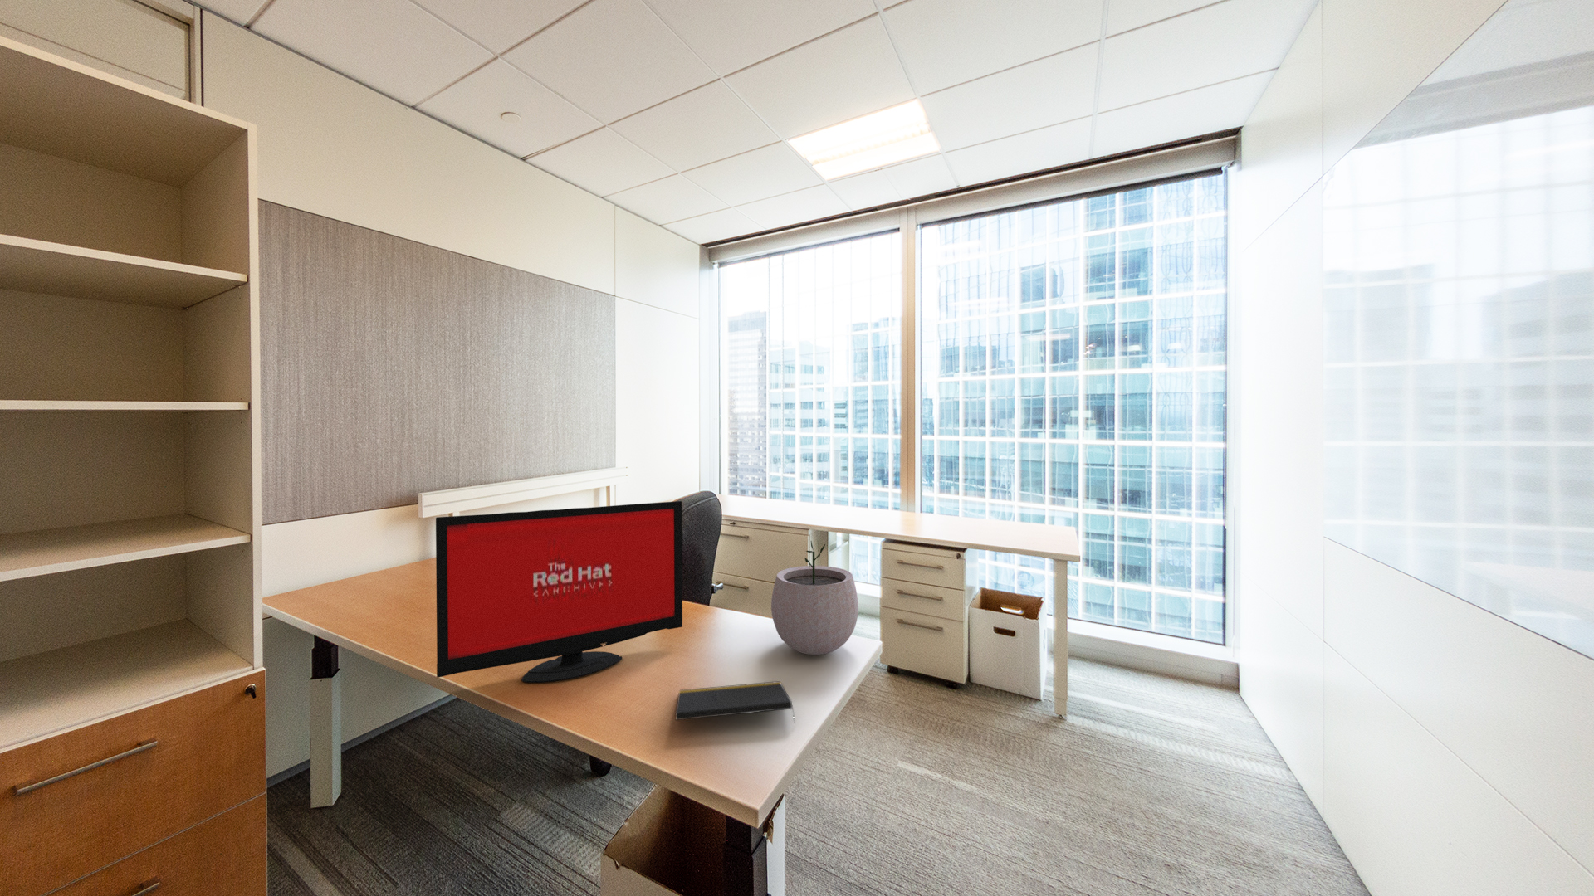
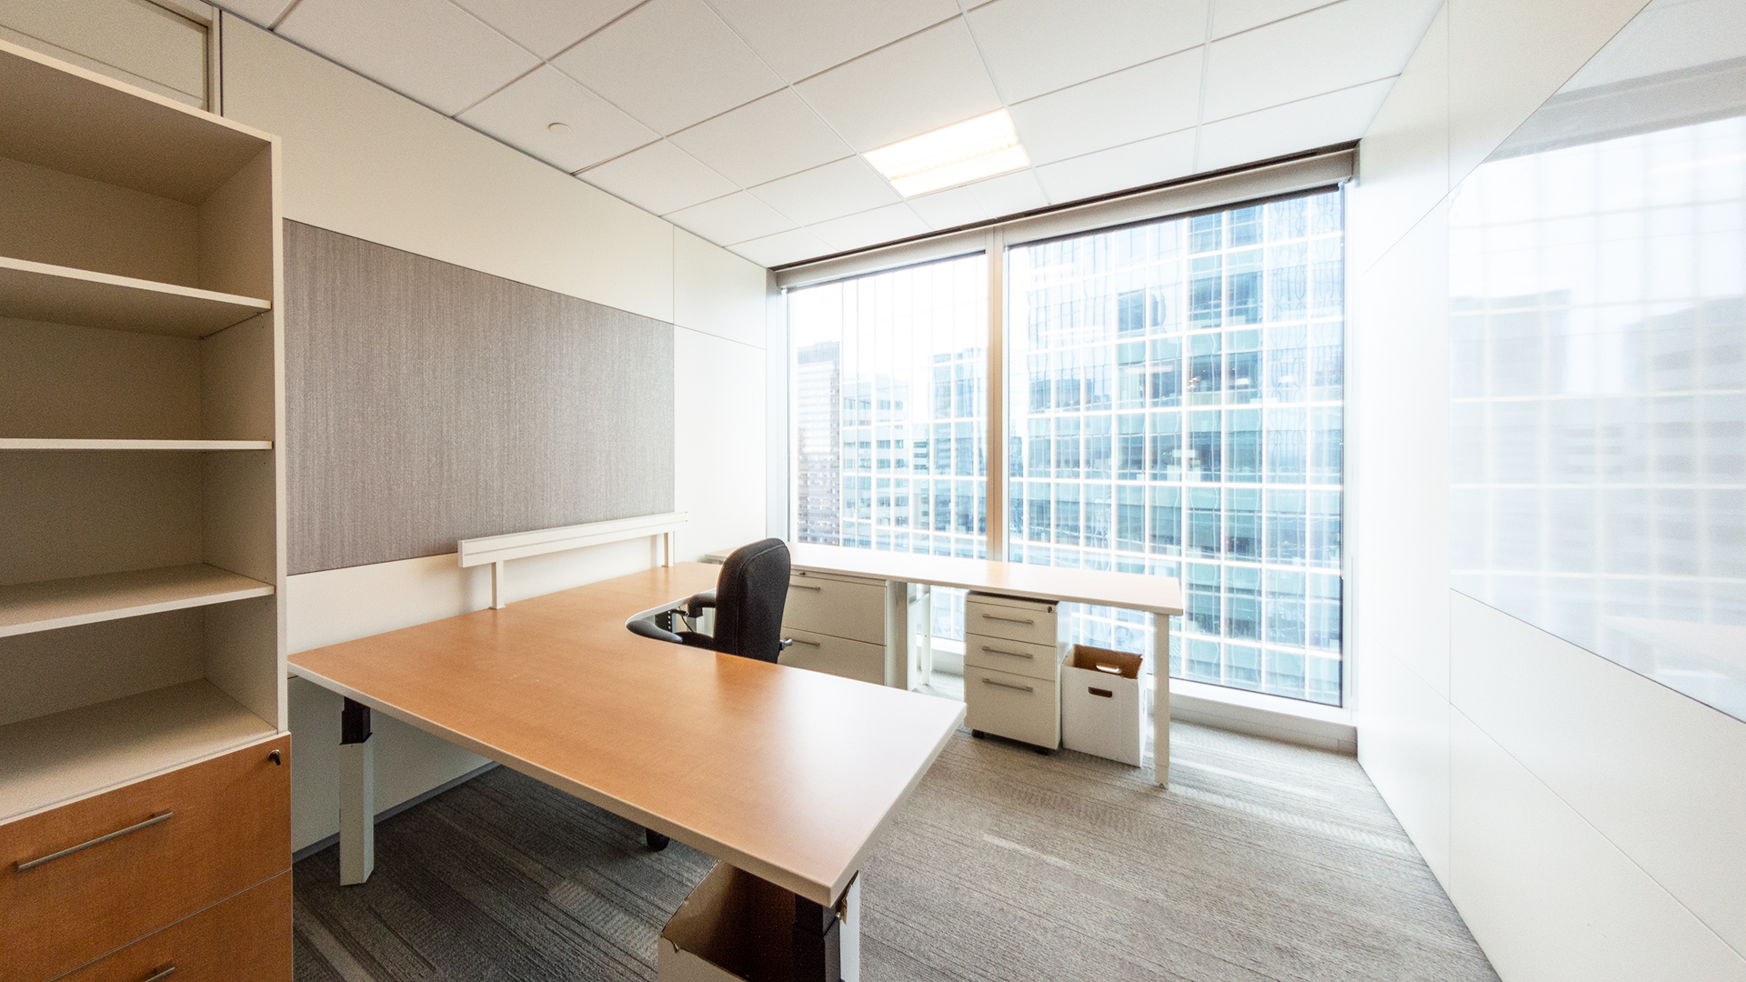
- plant pot (815, 595)
- notepad (732, 699)
- computer monitor (571, 586)
